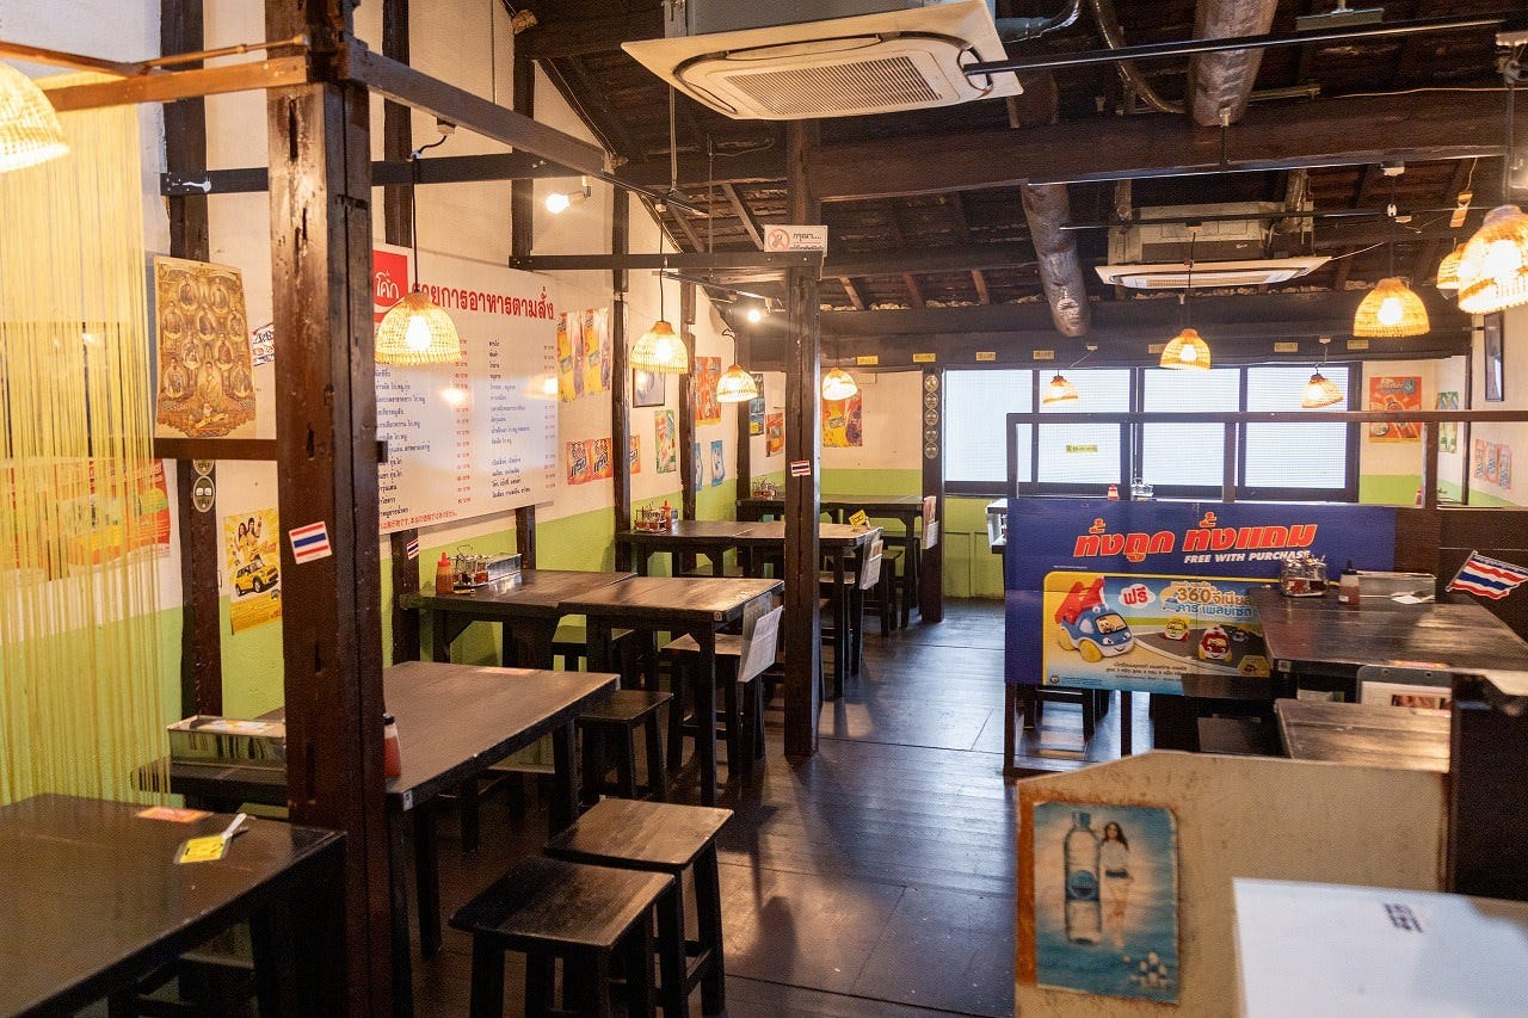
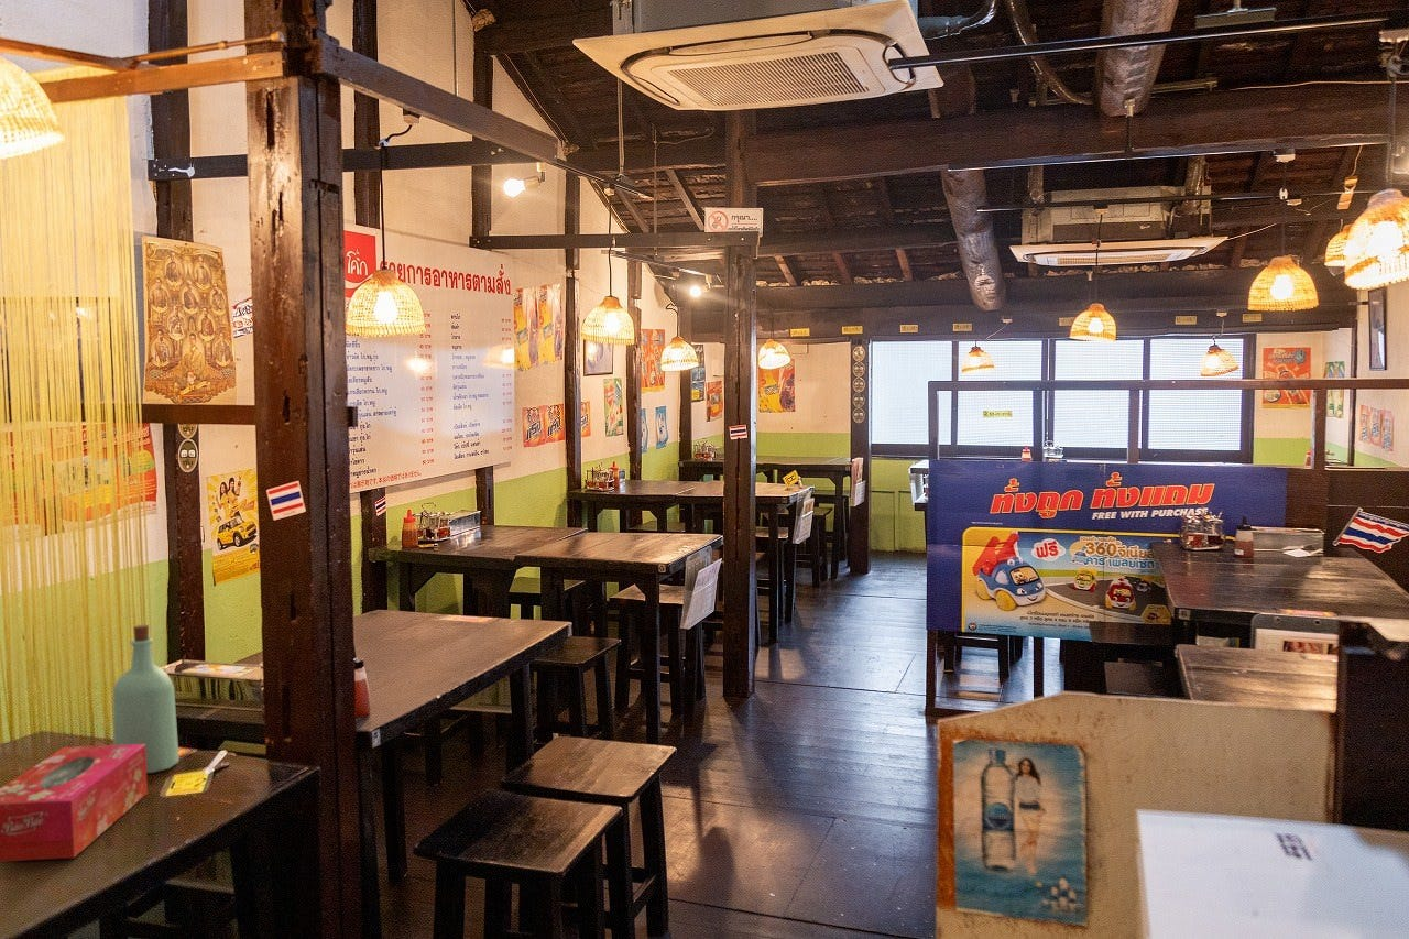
+ tissue box (68, 798)
+ bottle (143, 696)
